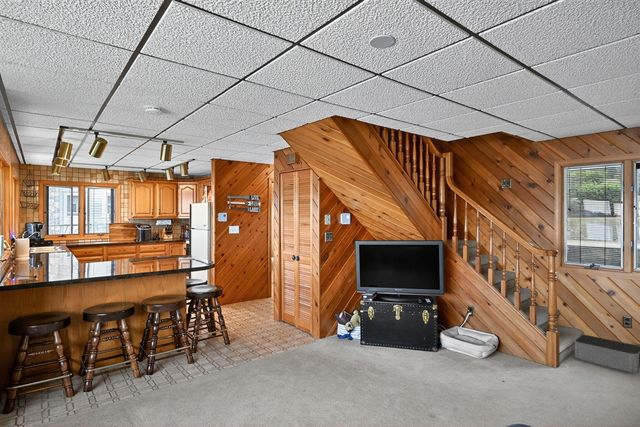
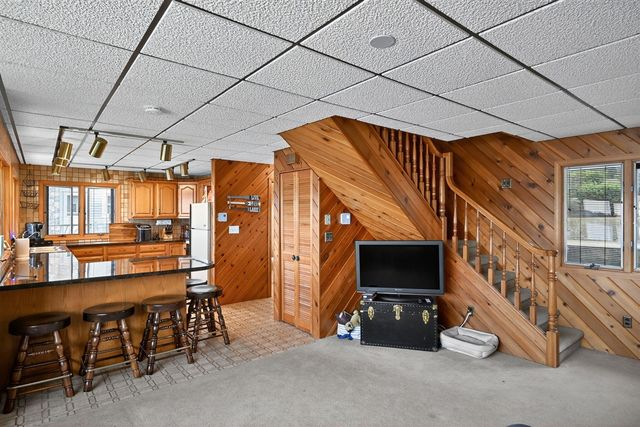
- storage bin (607, 352)
